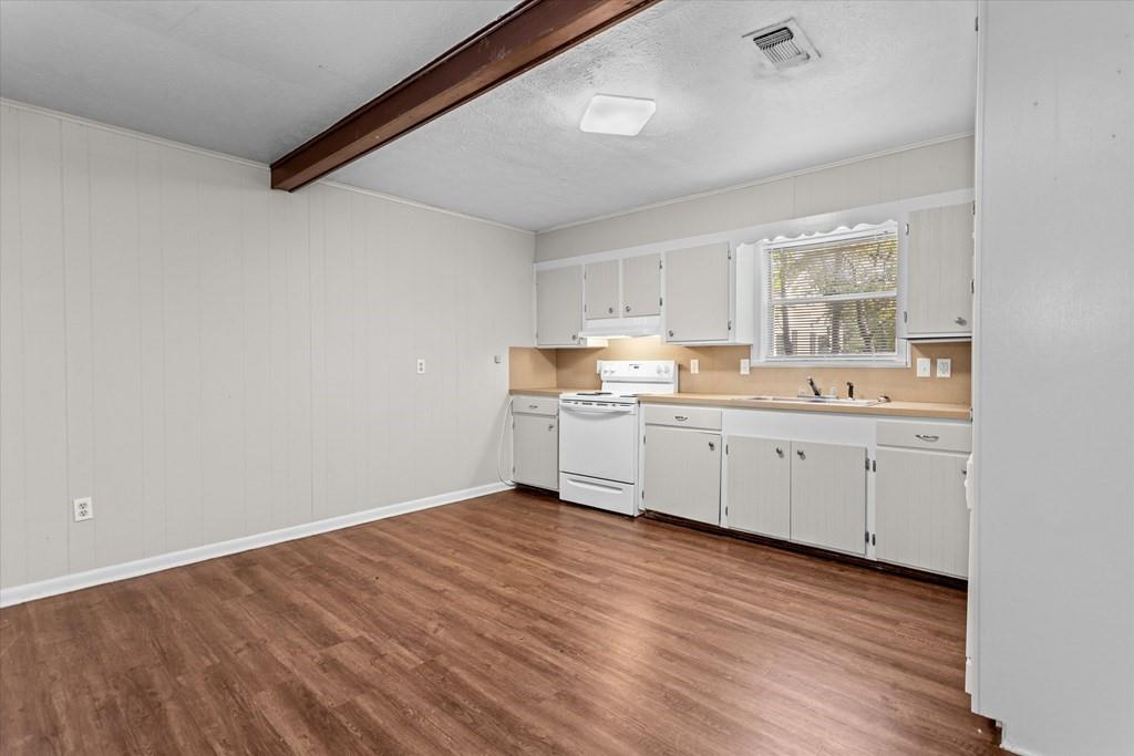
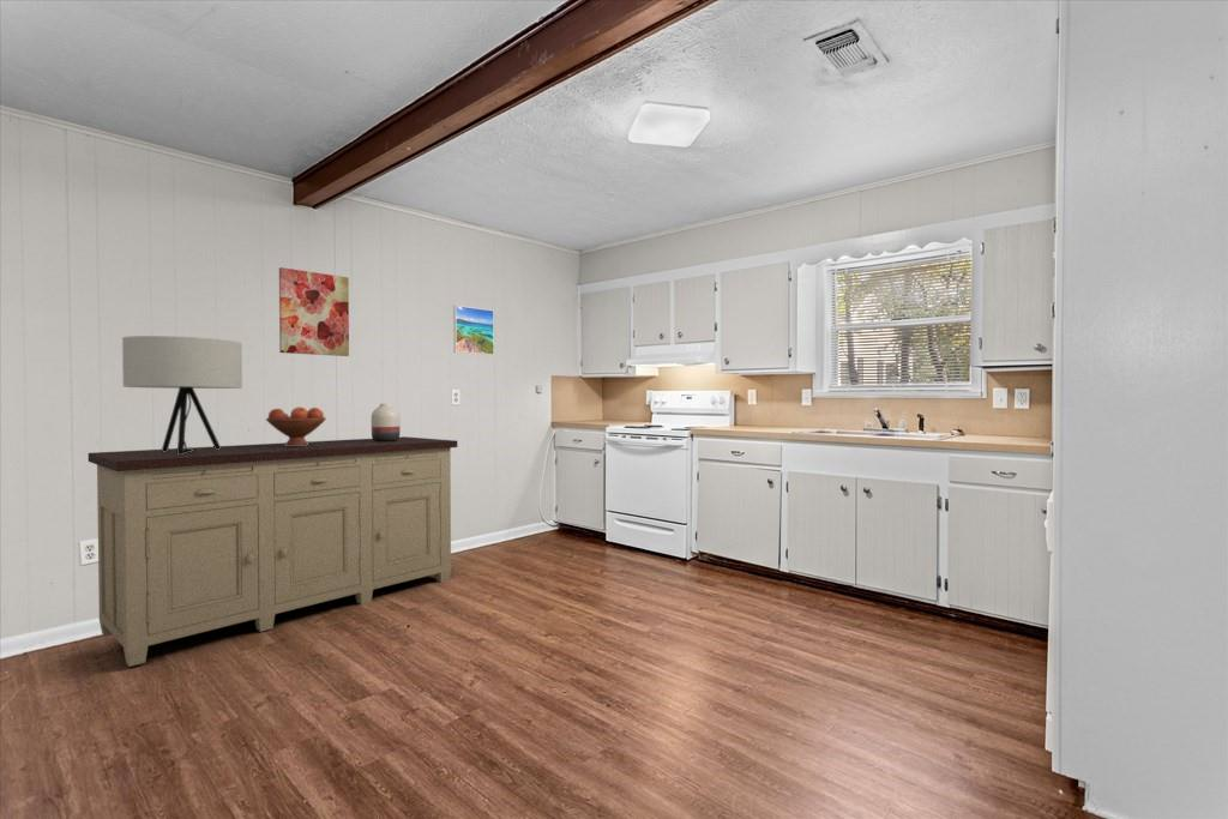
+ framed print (474, 330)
+ fruit bowl (296, 426)
+ vase (385, 422)
+ sideboard (297, 525)
+ table lamp (185, 396)
+ wall art (314, 313)
